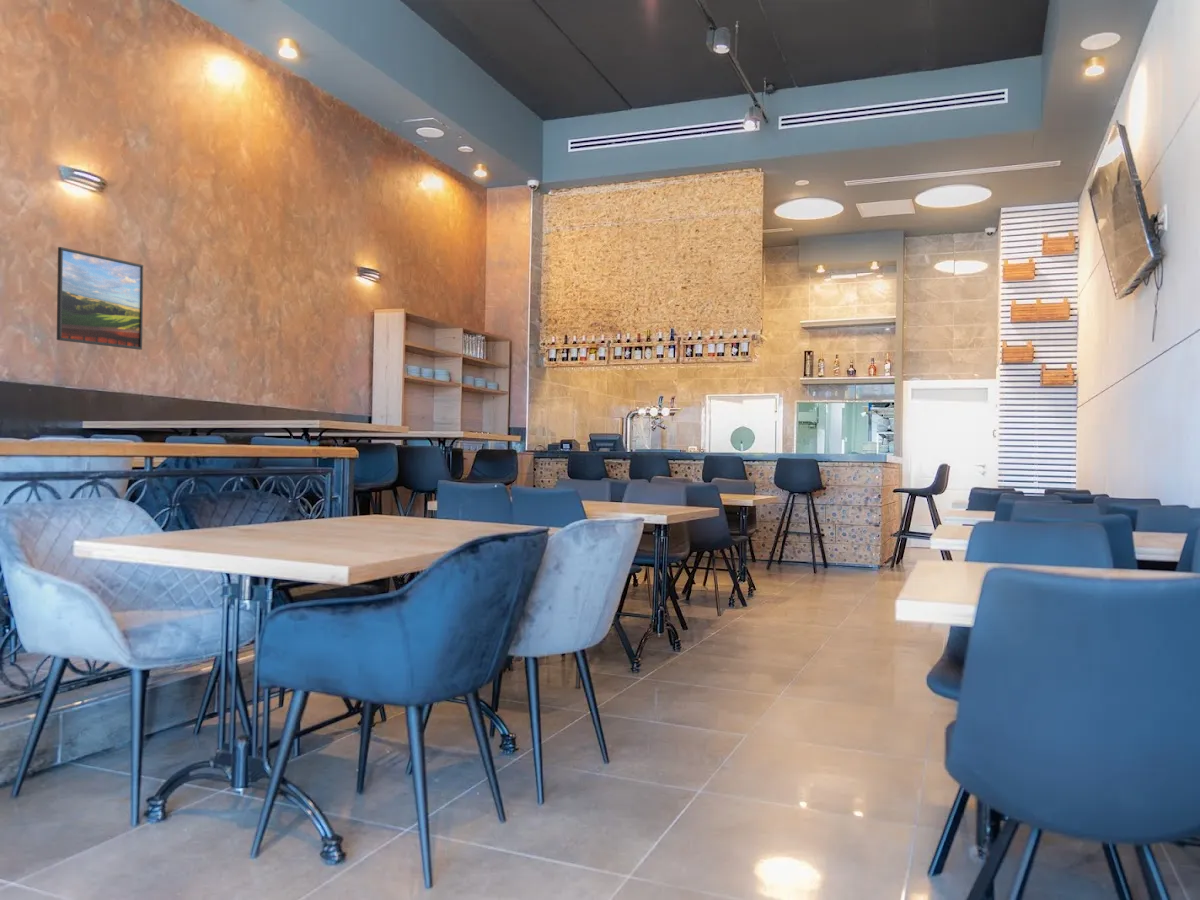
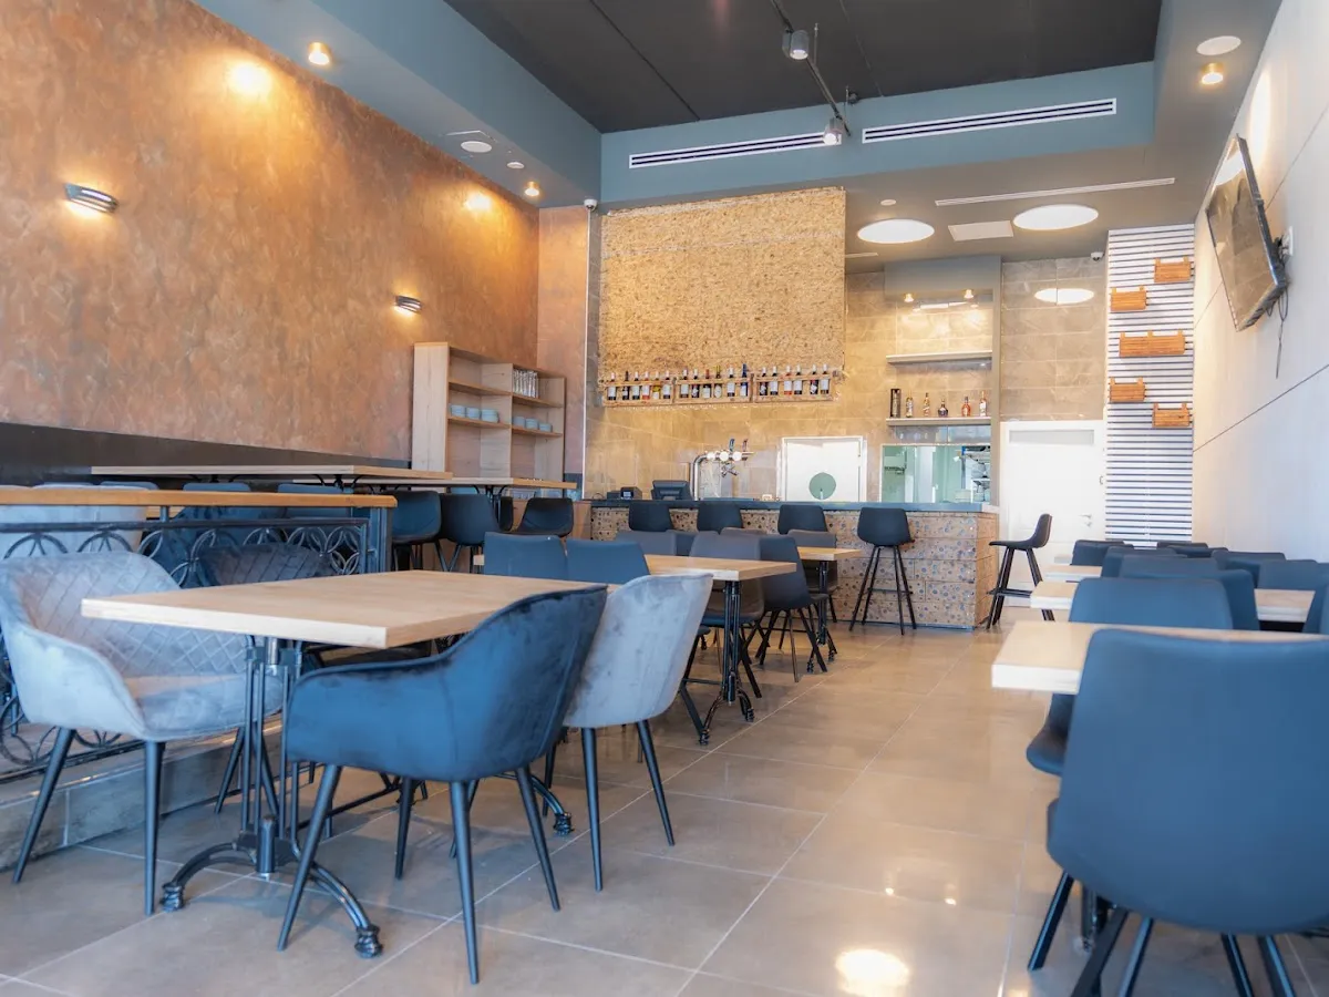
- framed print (102, 300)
